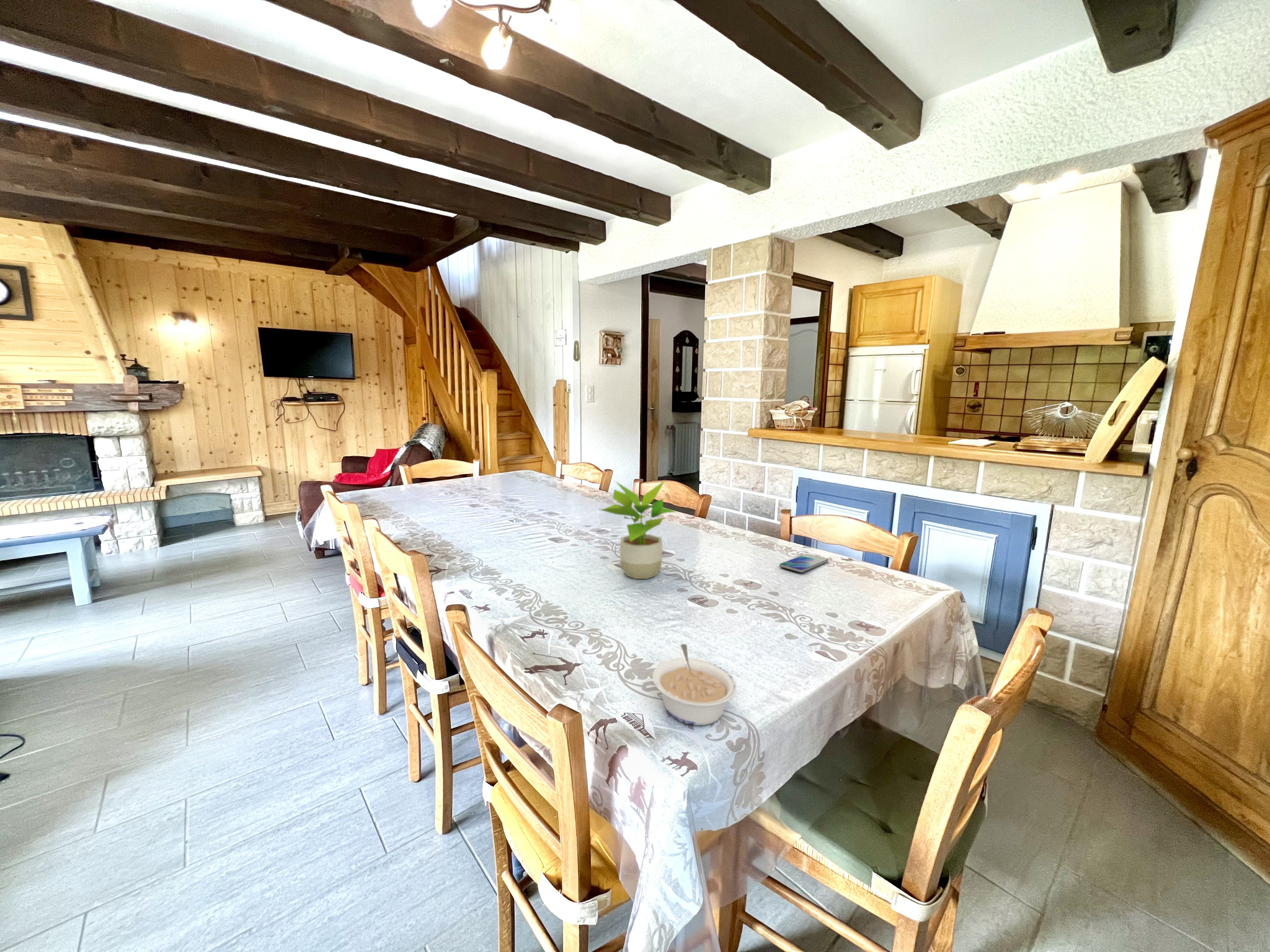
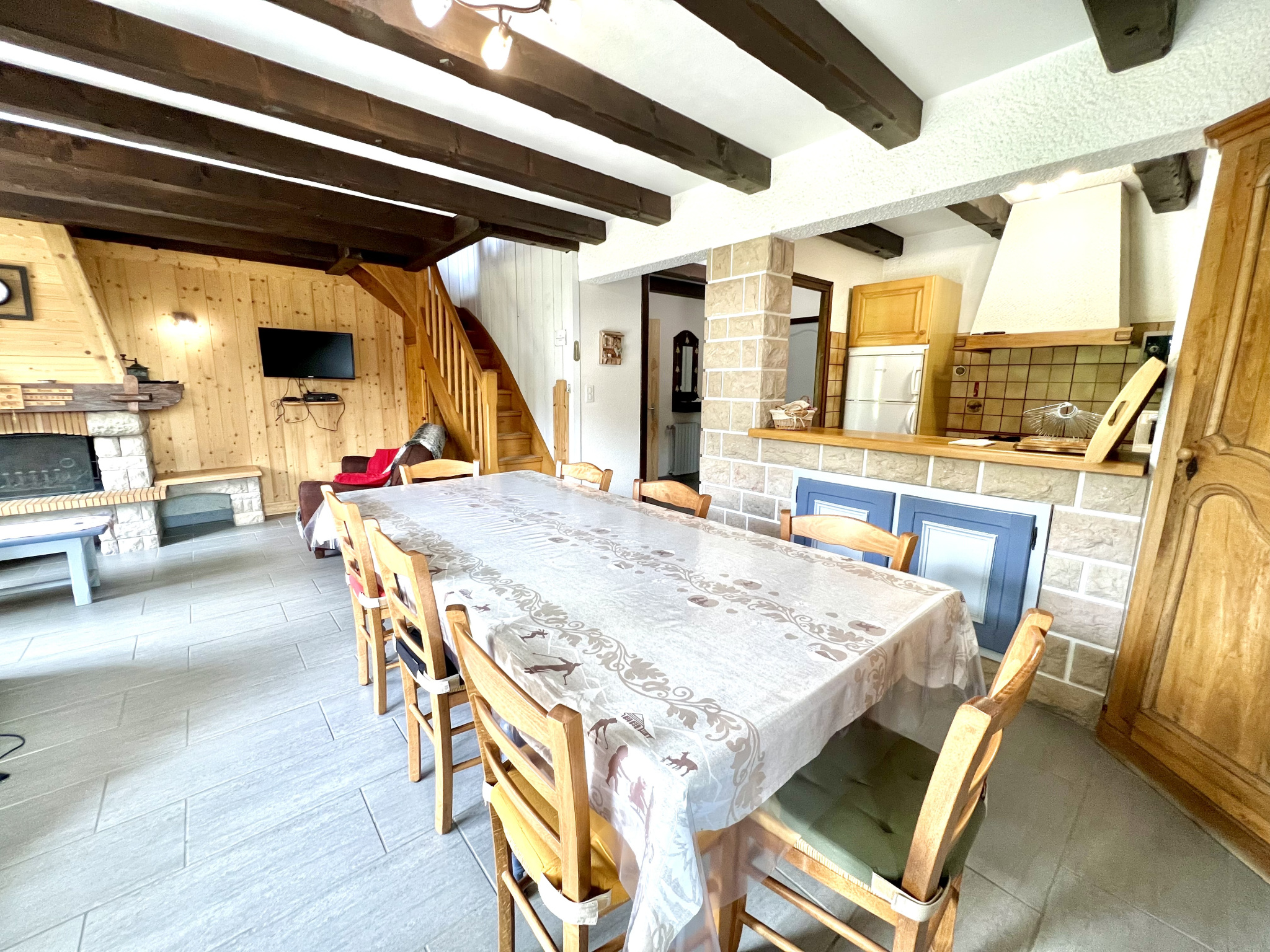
- smartphone (804, 563)
- potted plant (633, 529)
- legume (691, 689)
